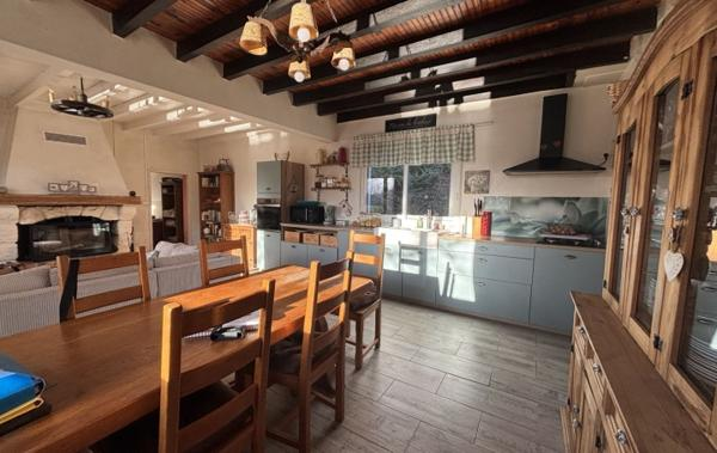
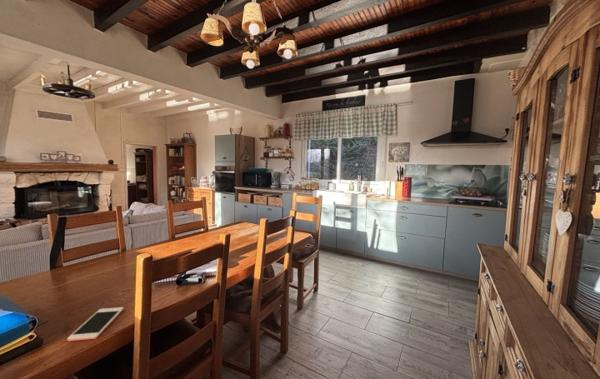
+ cell phone (98, 322)
